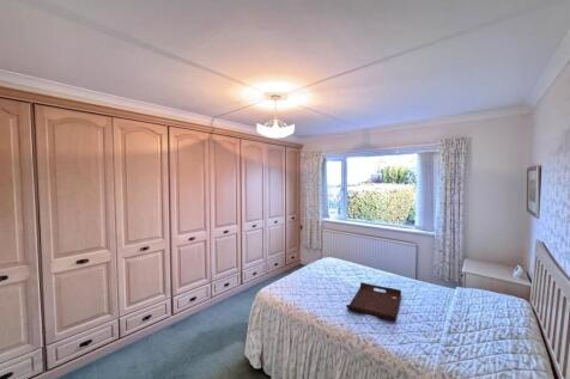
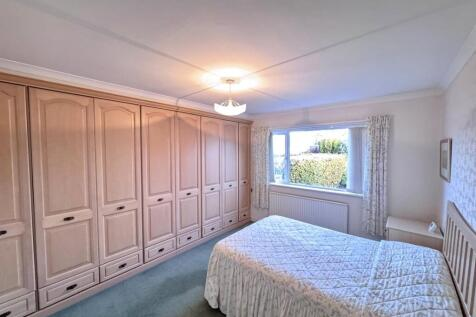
- serving tray (375, 299)
